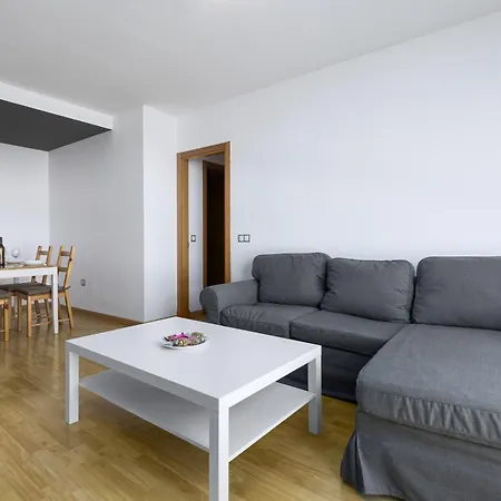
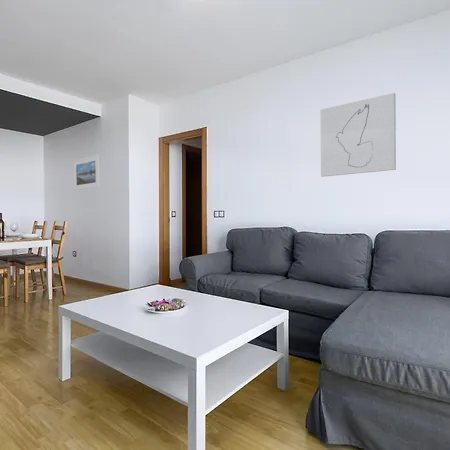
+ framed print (86, 173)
+ wall art (355, 137)
